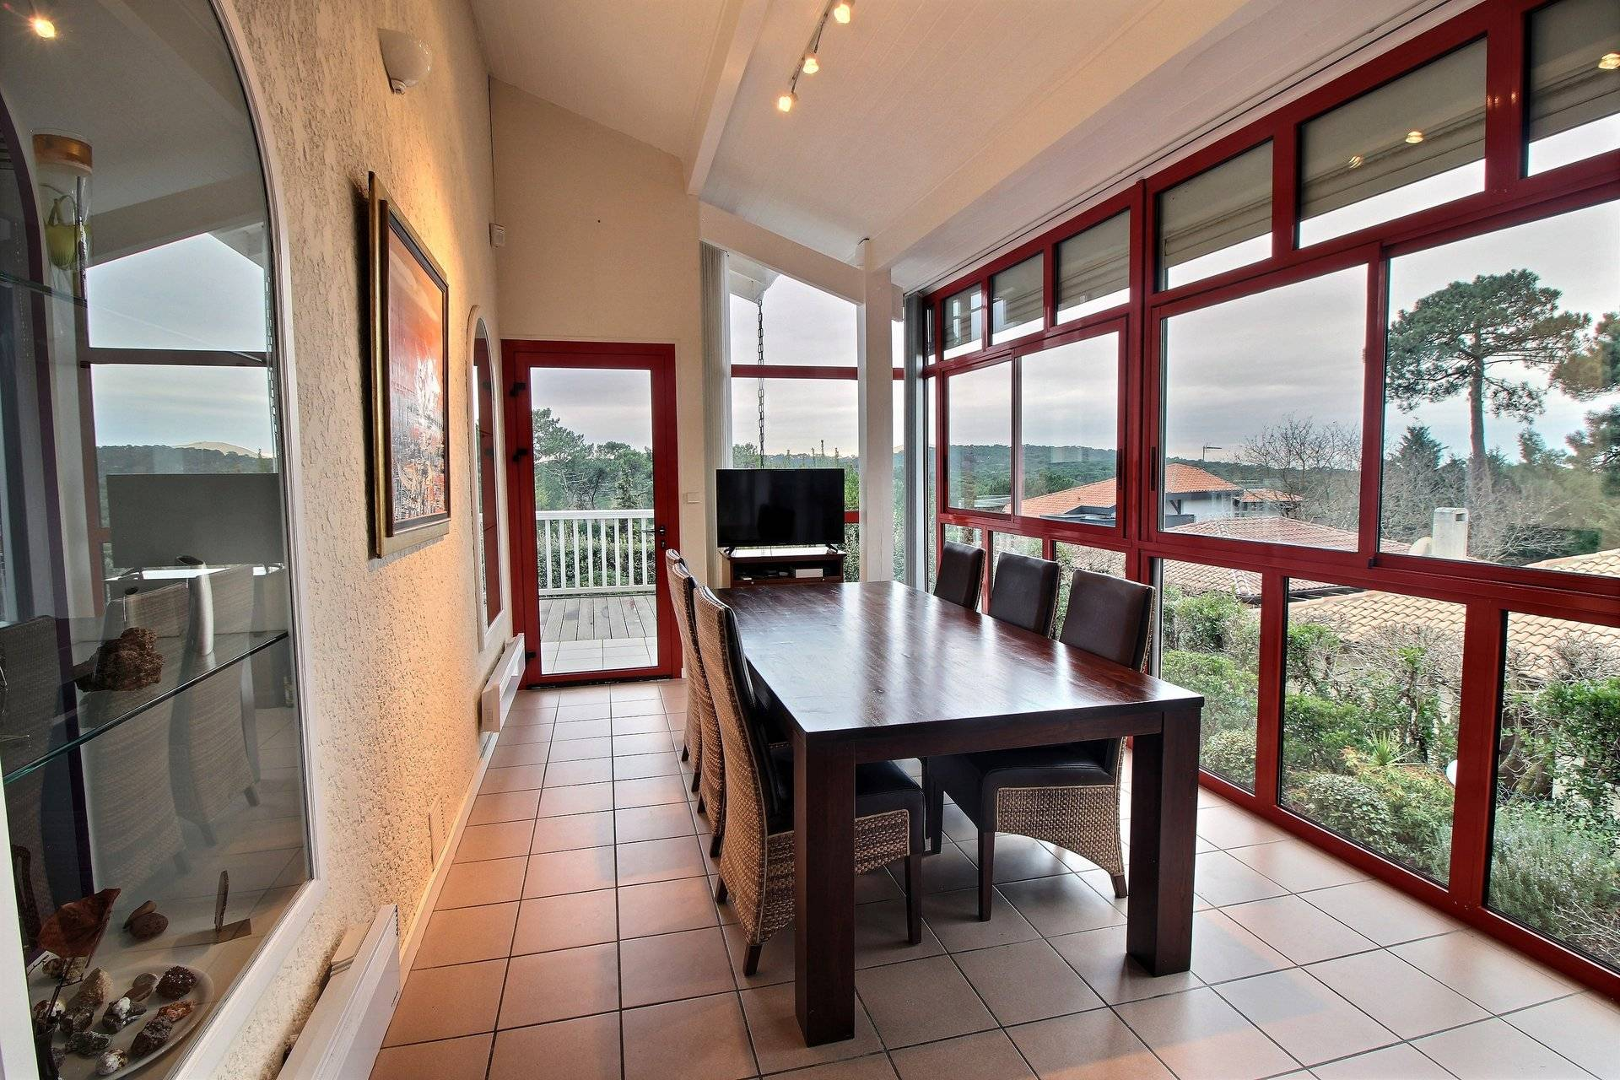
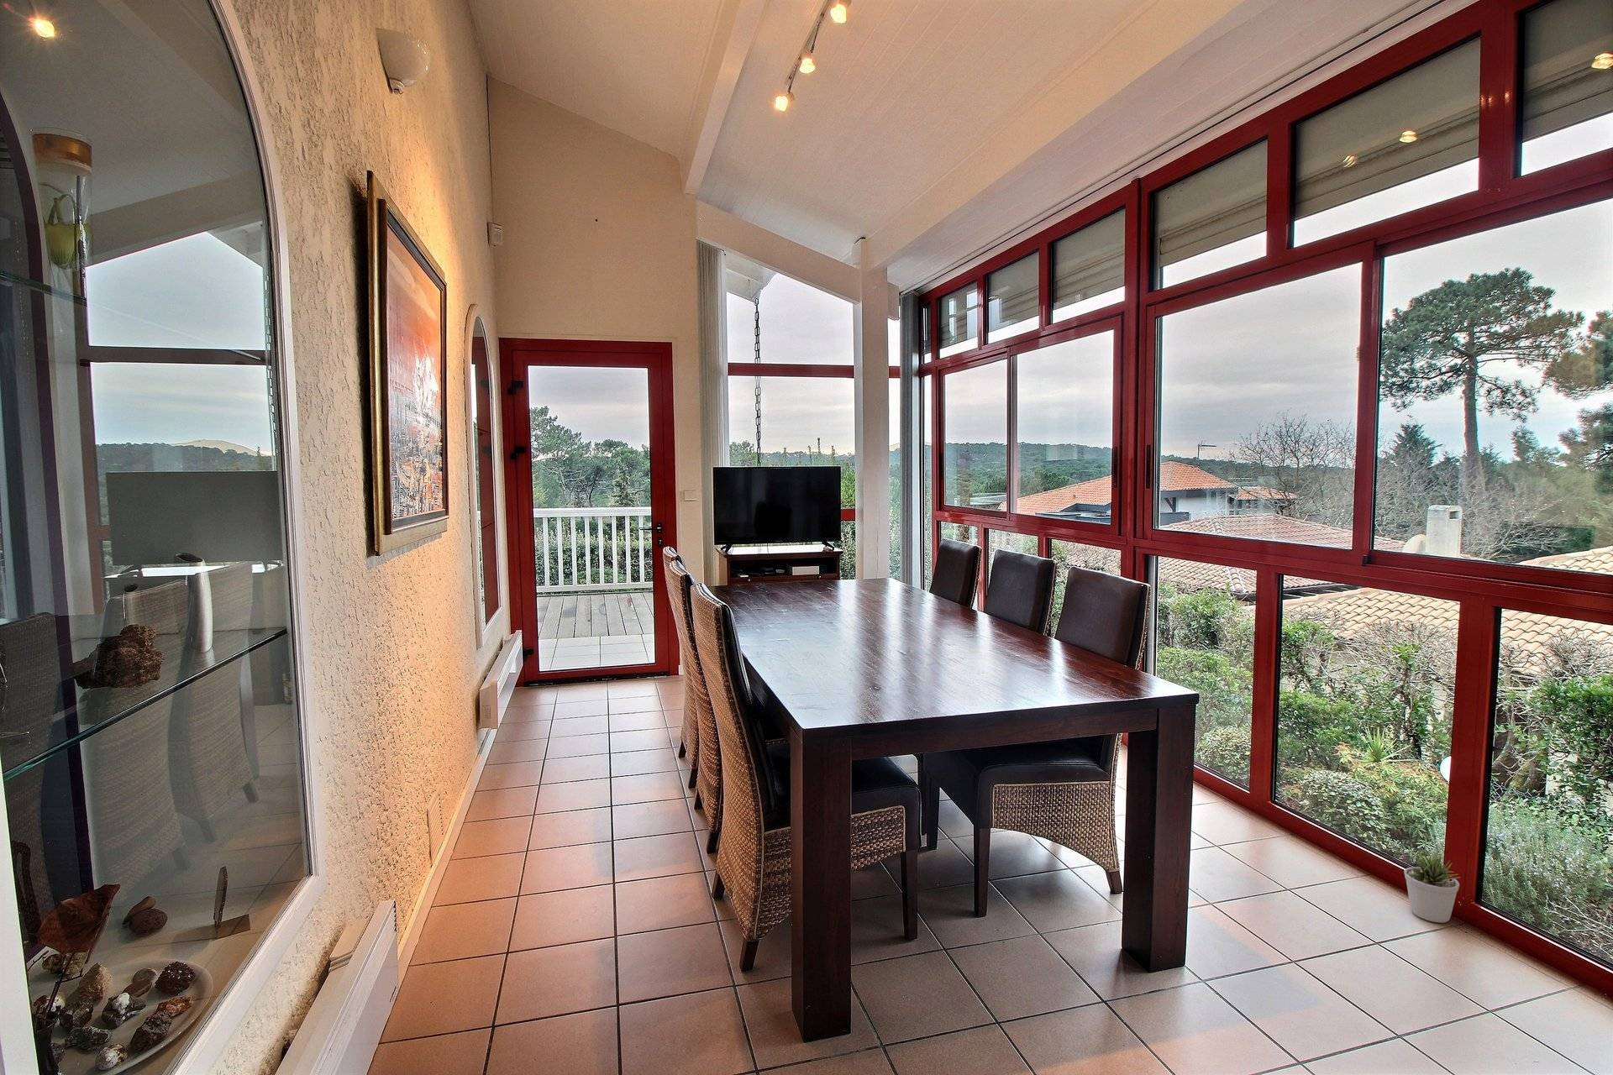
+ potted plant (1429, 883)
